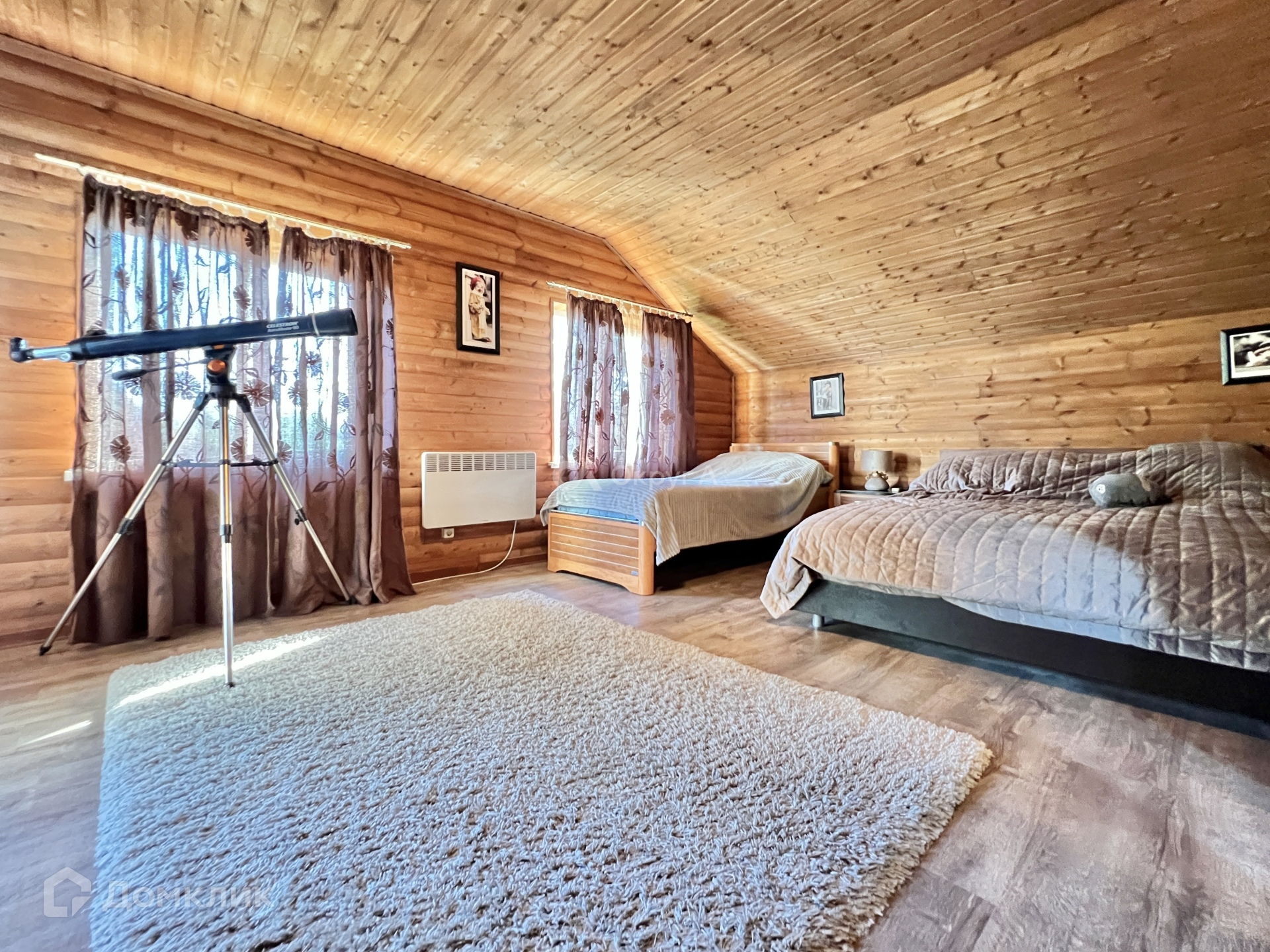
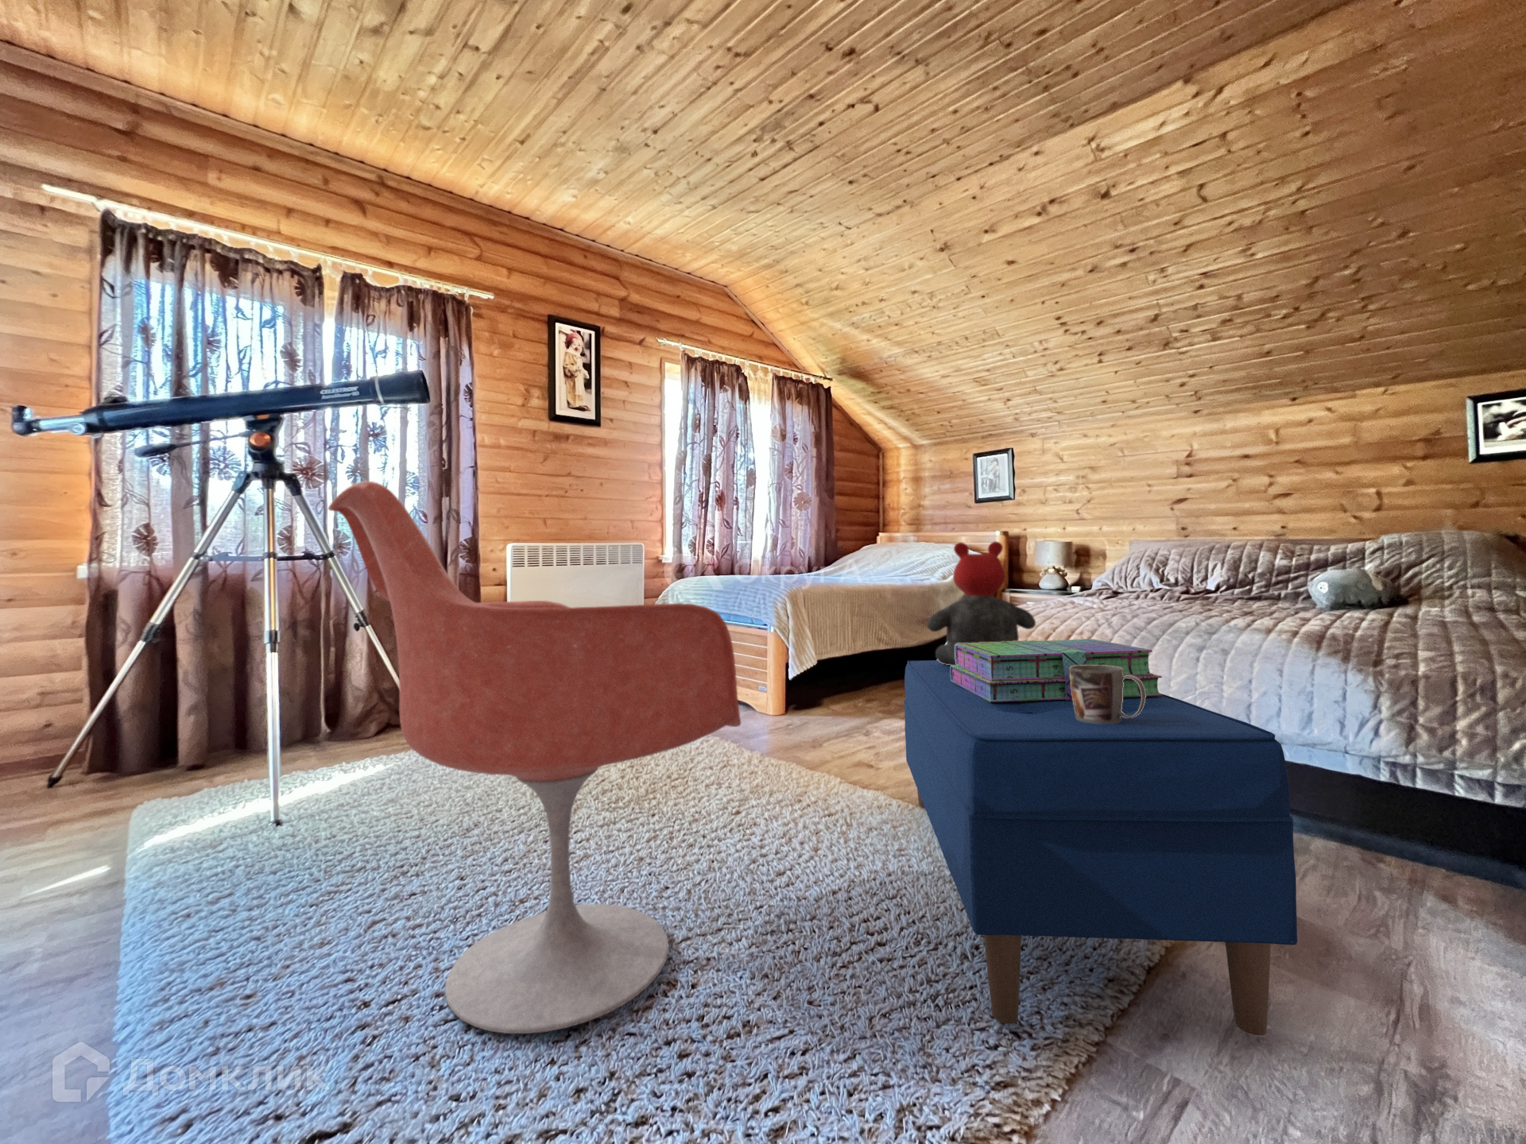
+ mug (1107, 693)
+ bench (1033, 785)
+ armchair (556, 731)
+ teddy bear (974, 604)
+ stack of books (1045, 666)
